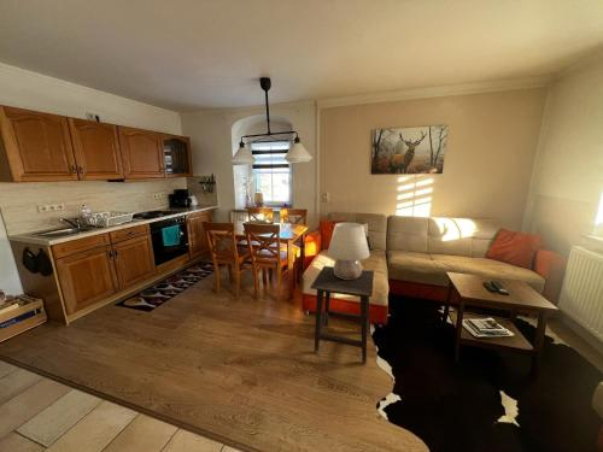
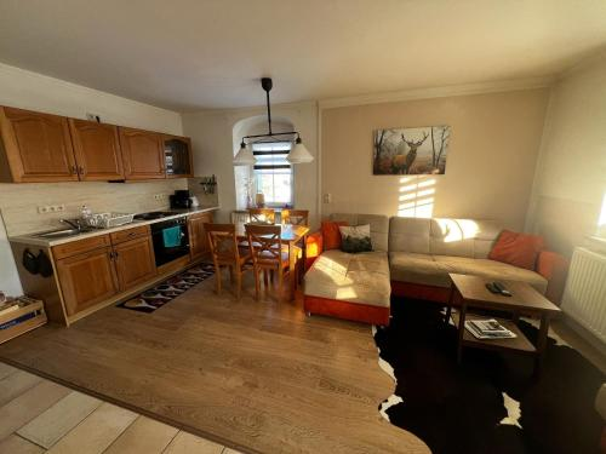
- table lamp (347, 251)
- side table (343, 312)
